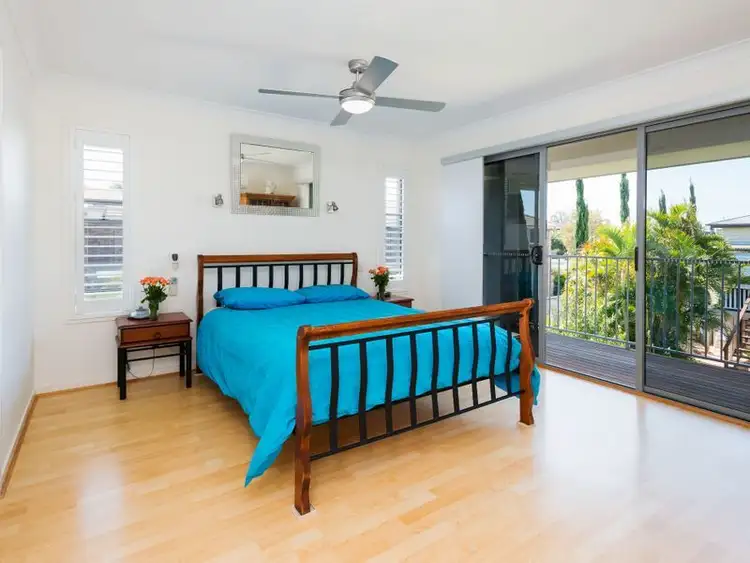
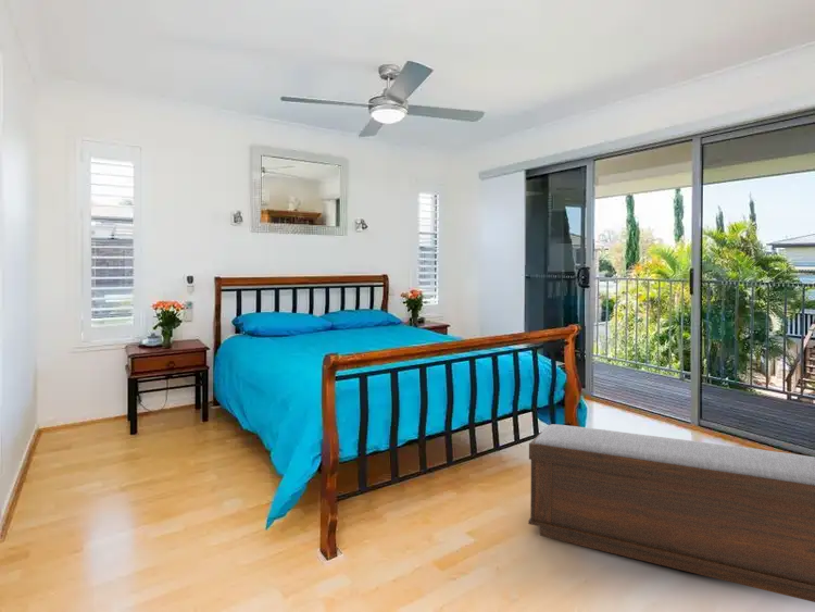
+ bench (674, 498)
